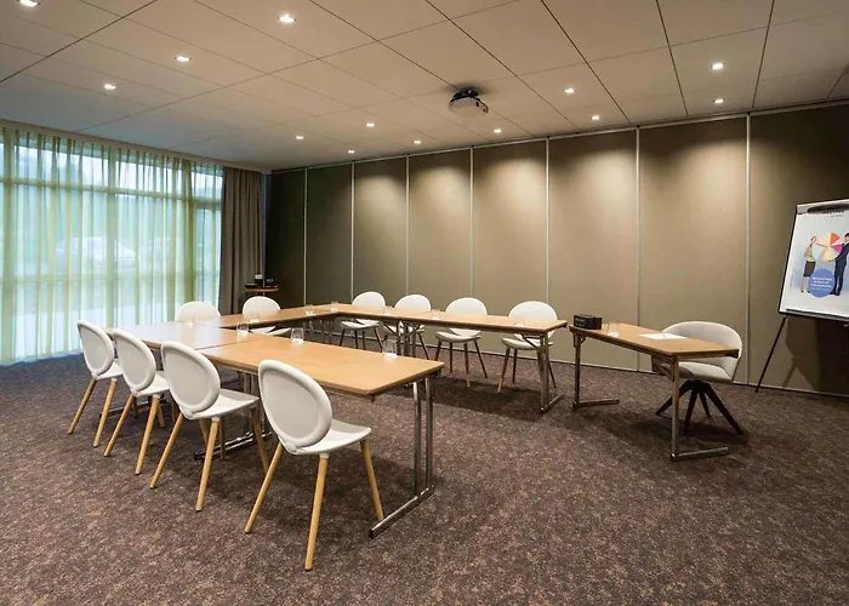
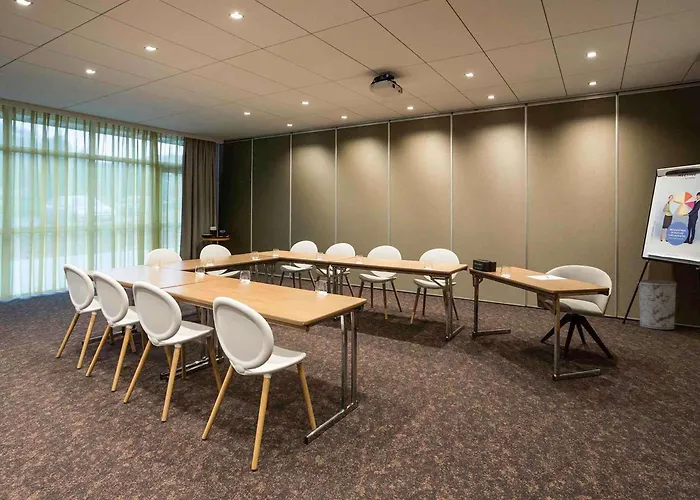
+ trash can (656, 302)
